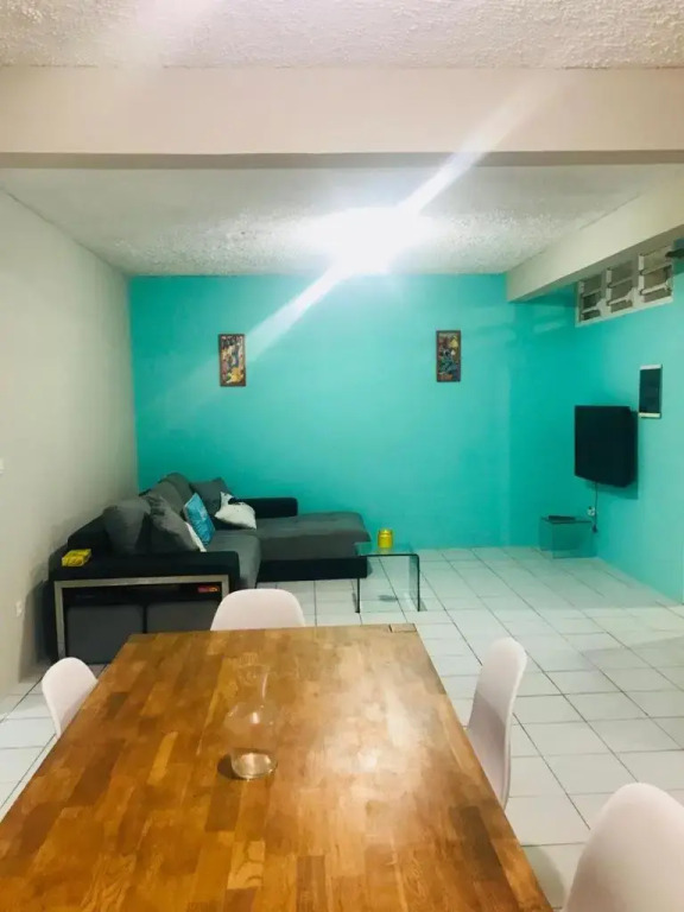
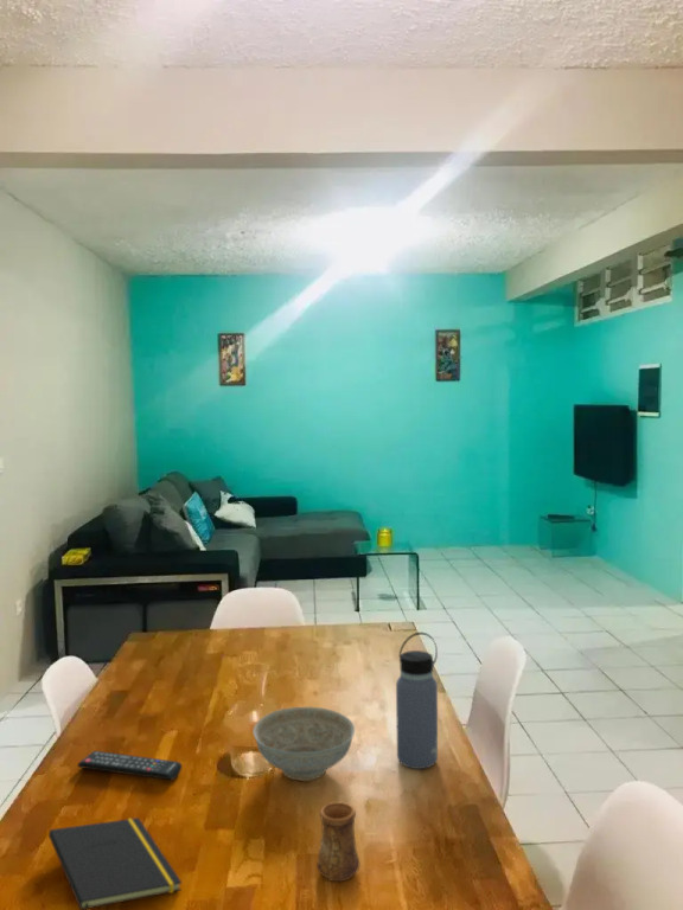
+ cup (338, 840)
+ remote control (129, 765)
+ decorative bowl (305, 748)
+ notepad (113, 858)
+ water bottle (417, 699)
